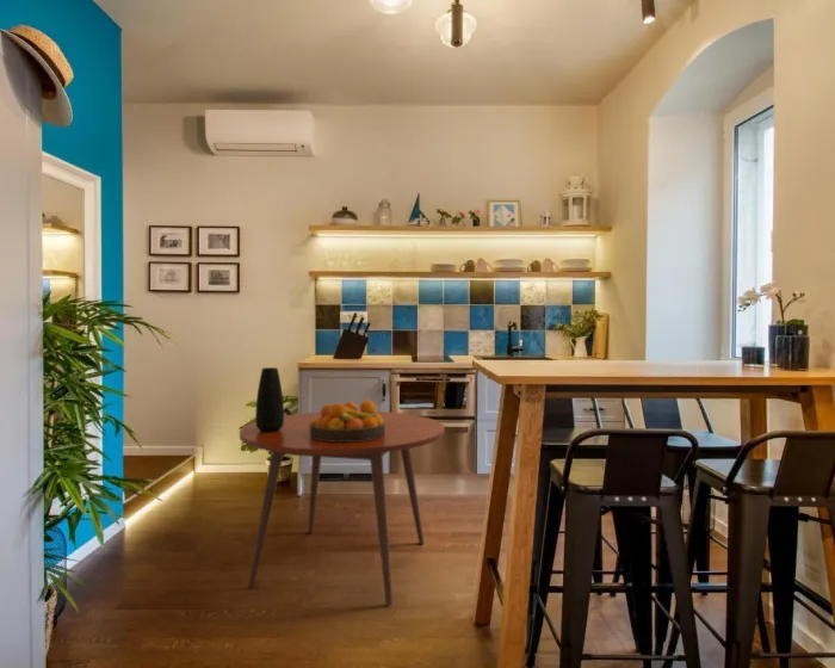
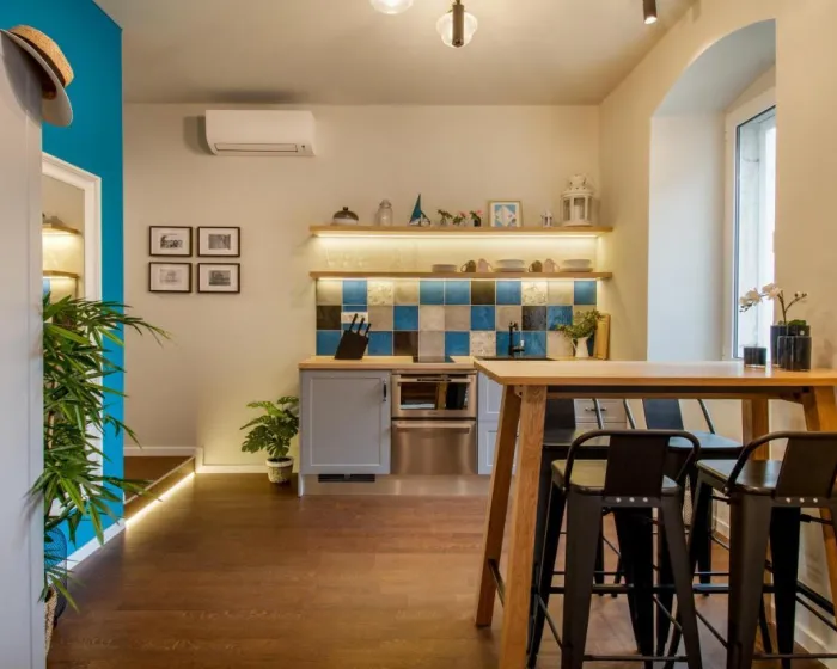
- fruit bowl (347, 416)
- vase (270, 398)
- dining table (317, 487)
